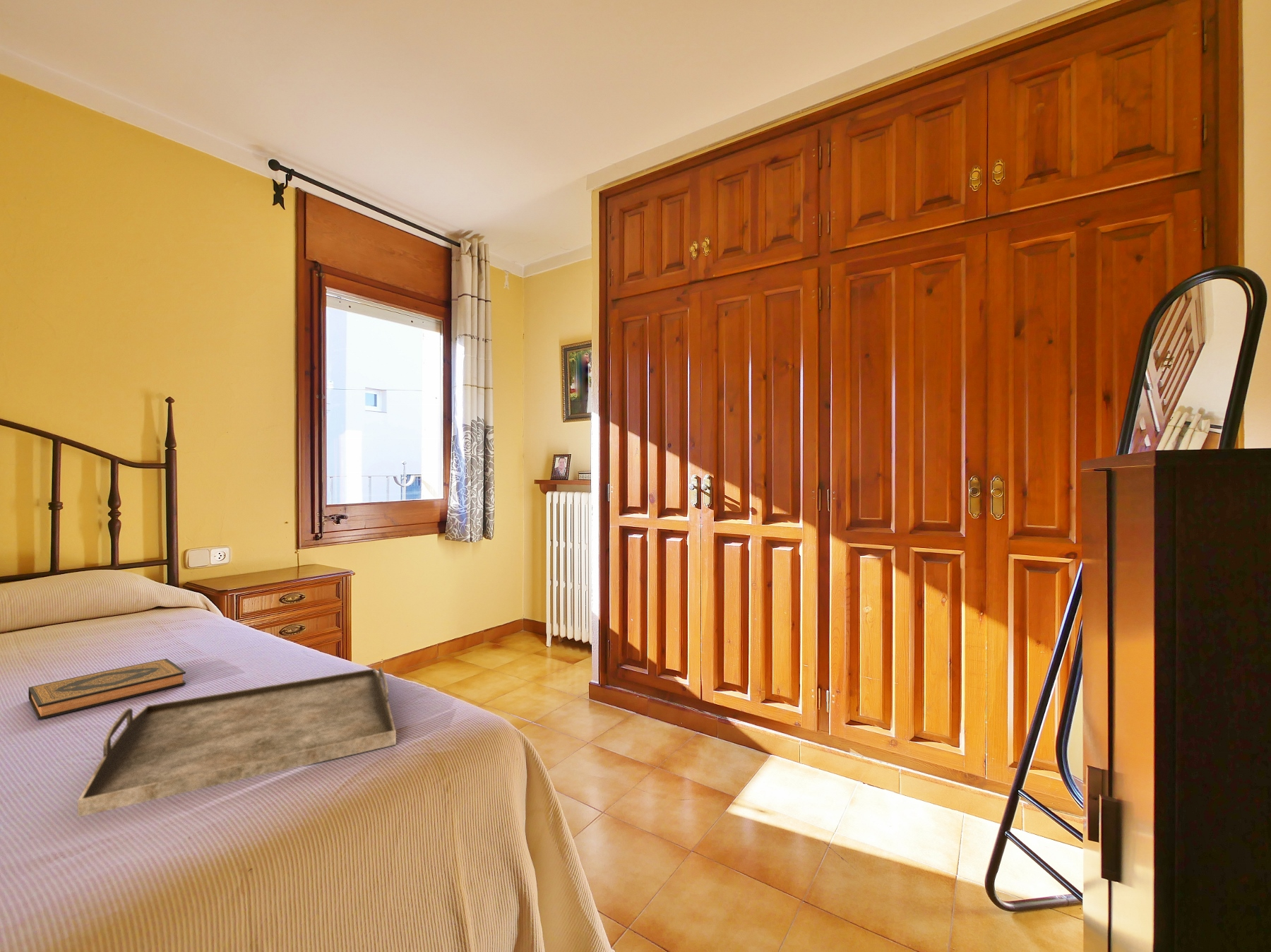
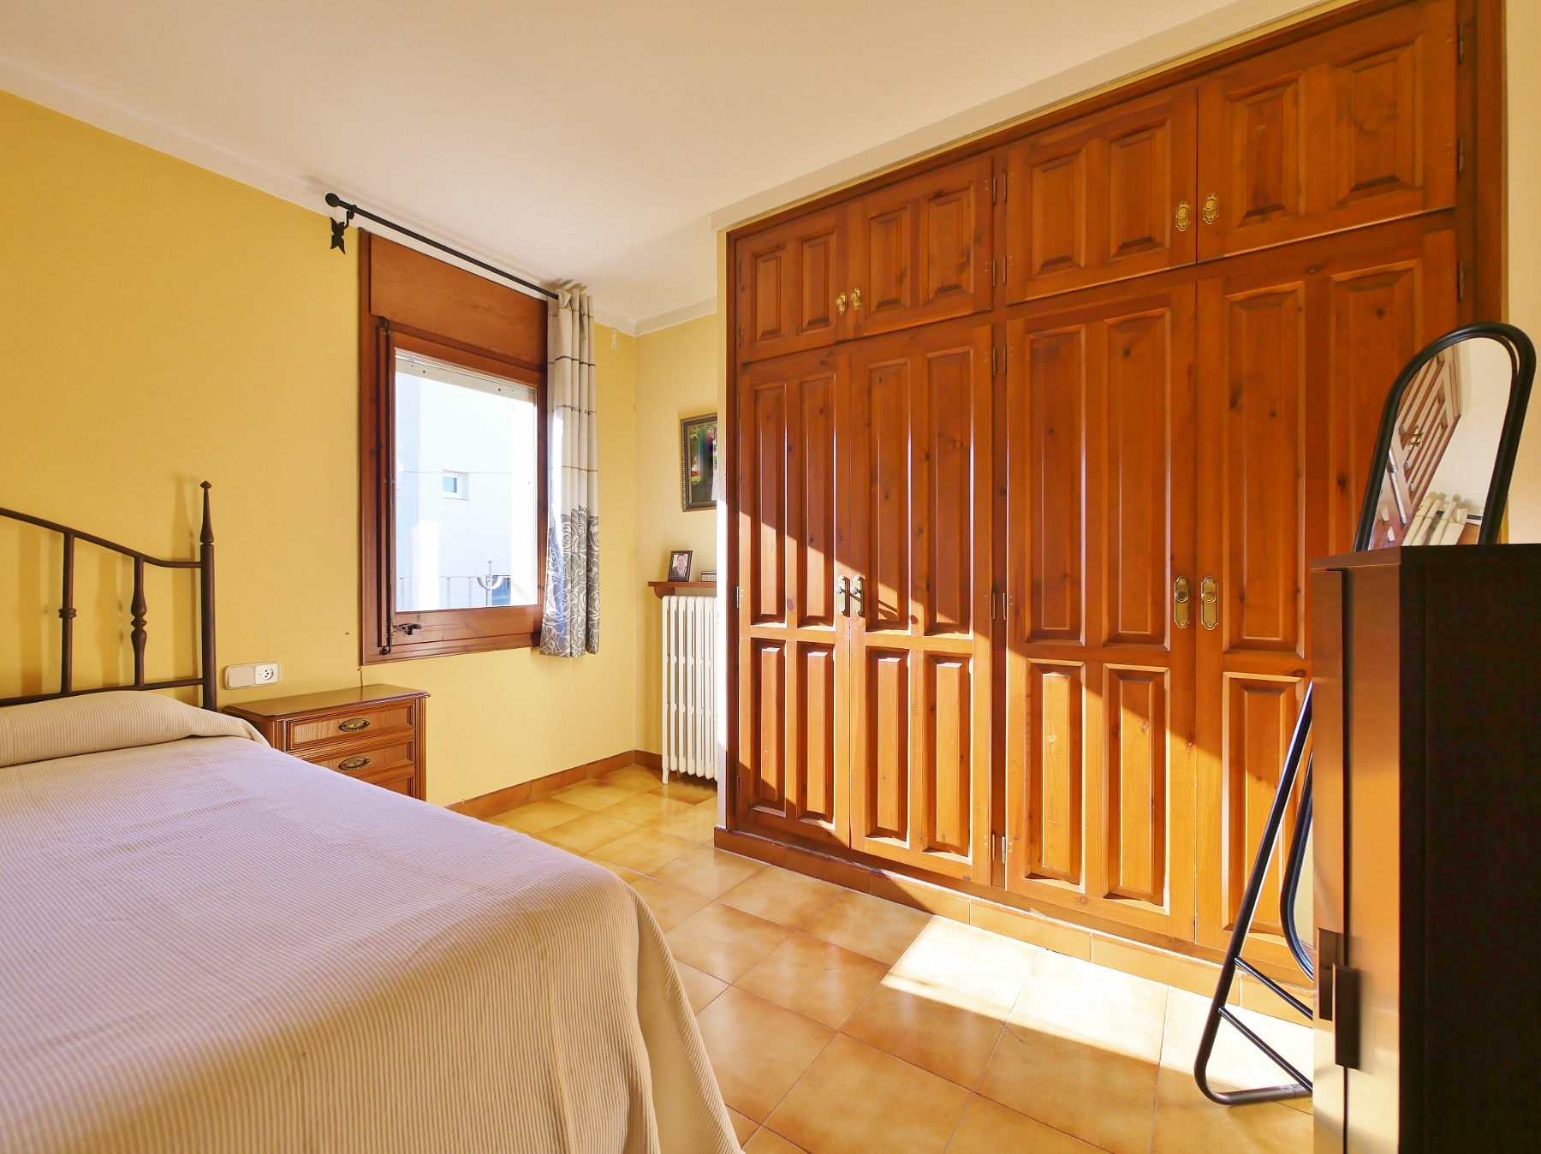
- serving tray (264, 712)
- hardback book (109, 685)
